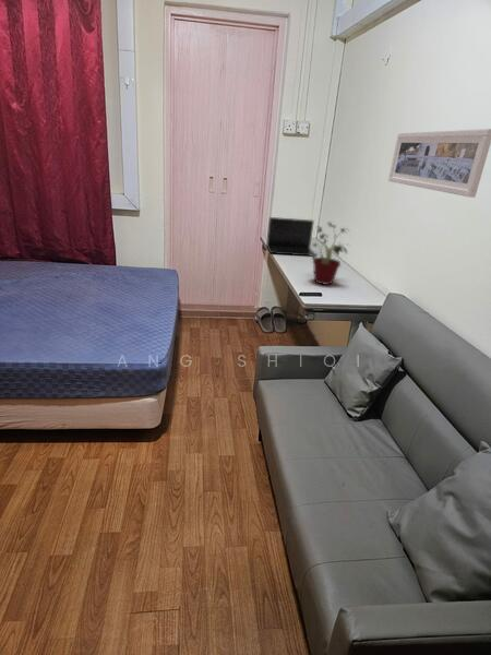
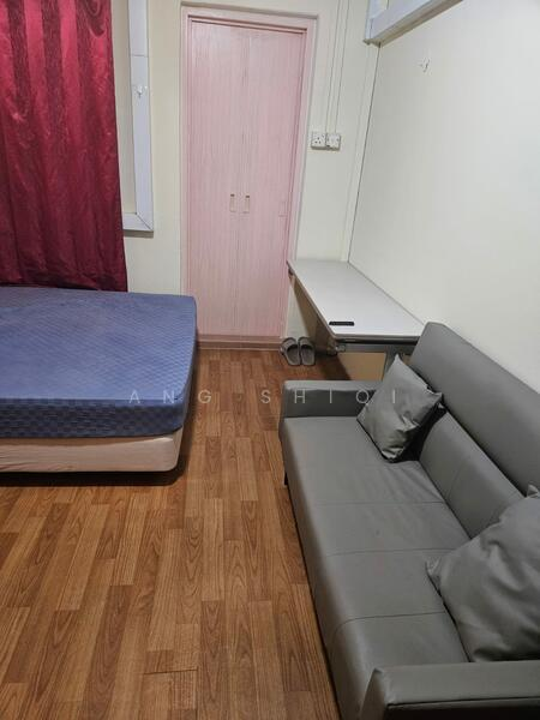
- potted plant (325, 250)
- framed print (430, 159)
- laptop (292, 236)
